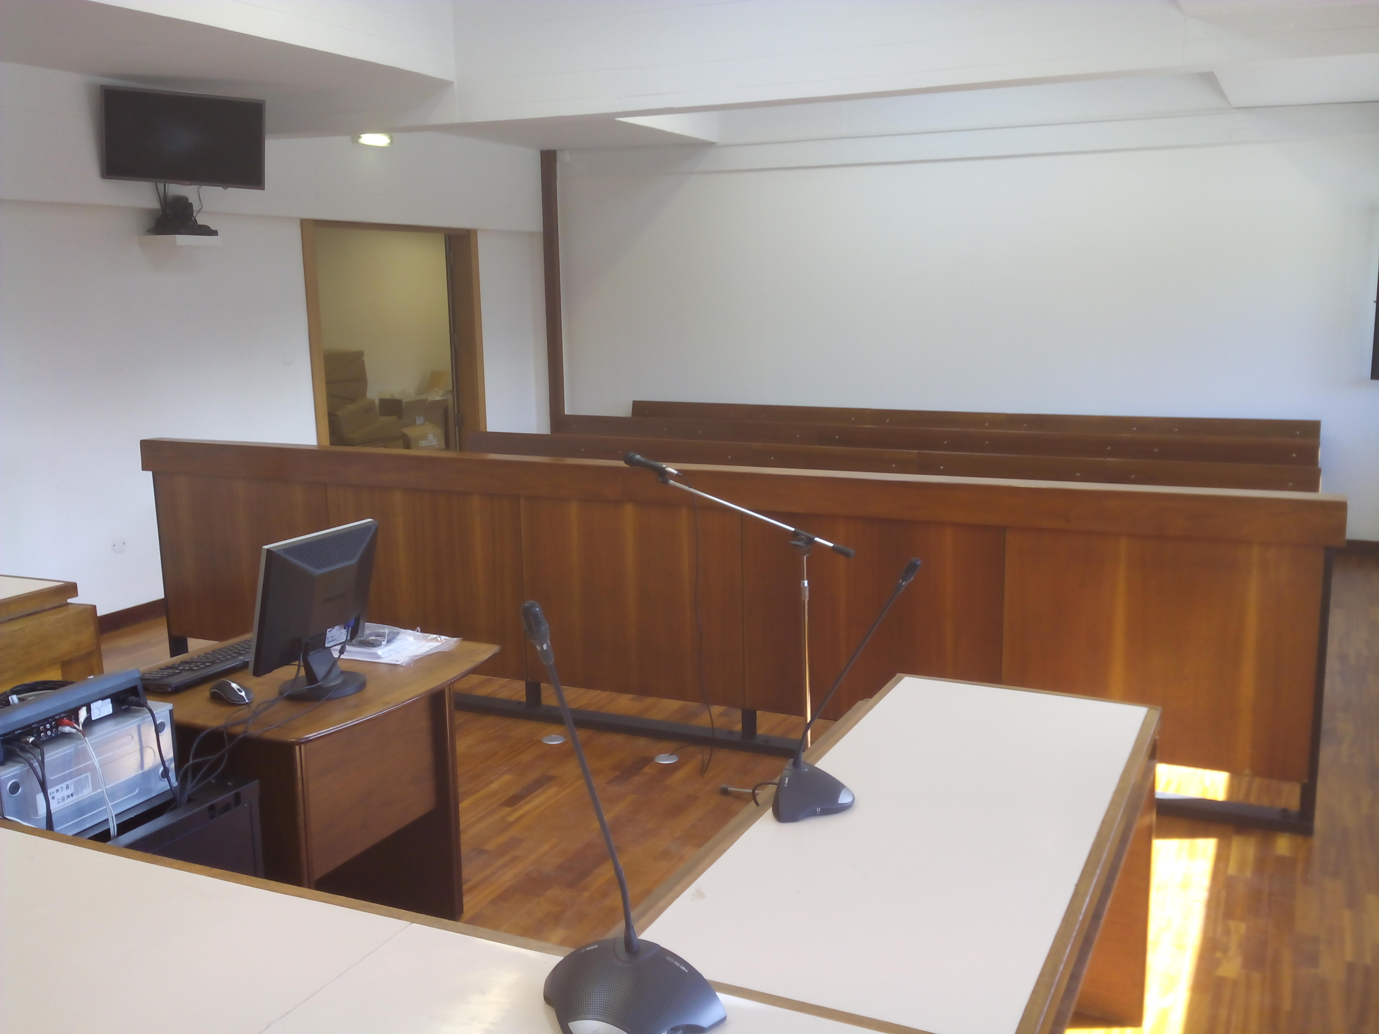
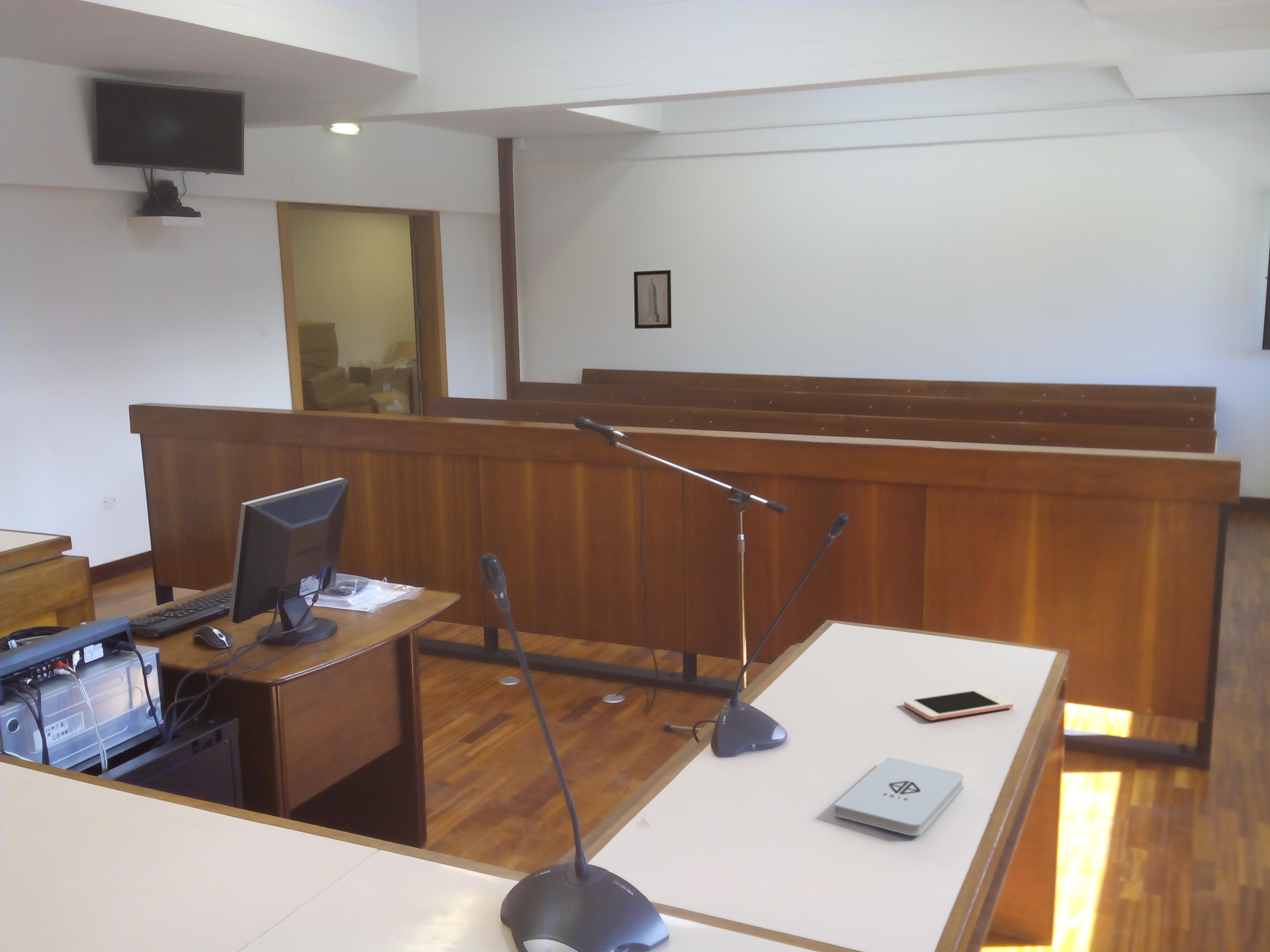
+ wall art (653, 299)
+ notepad (902, 794)
+ cell phone (958, 704)
